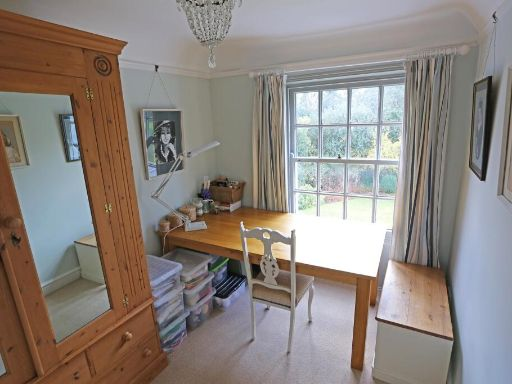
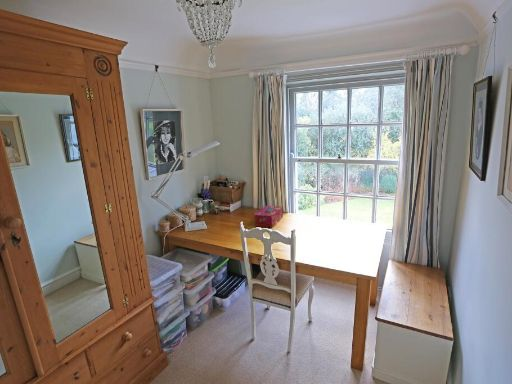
+ tissue box (269, 216)
